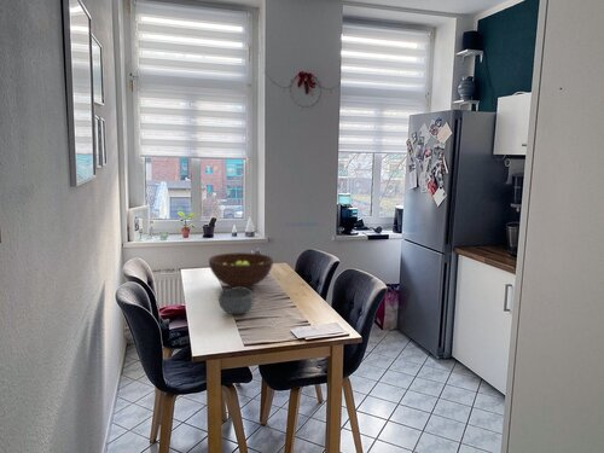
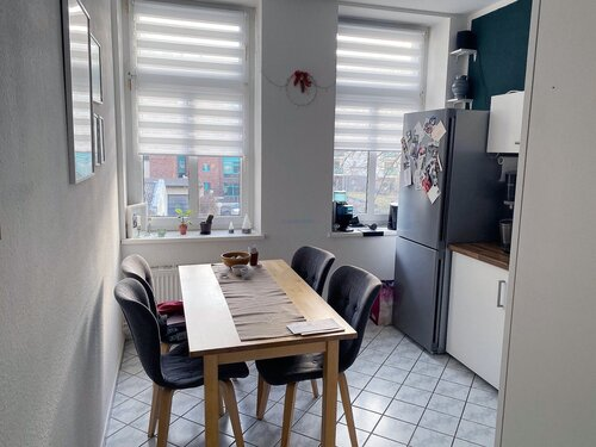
- bowl (236, 301)
- fruit bowl (240, 273)
